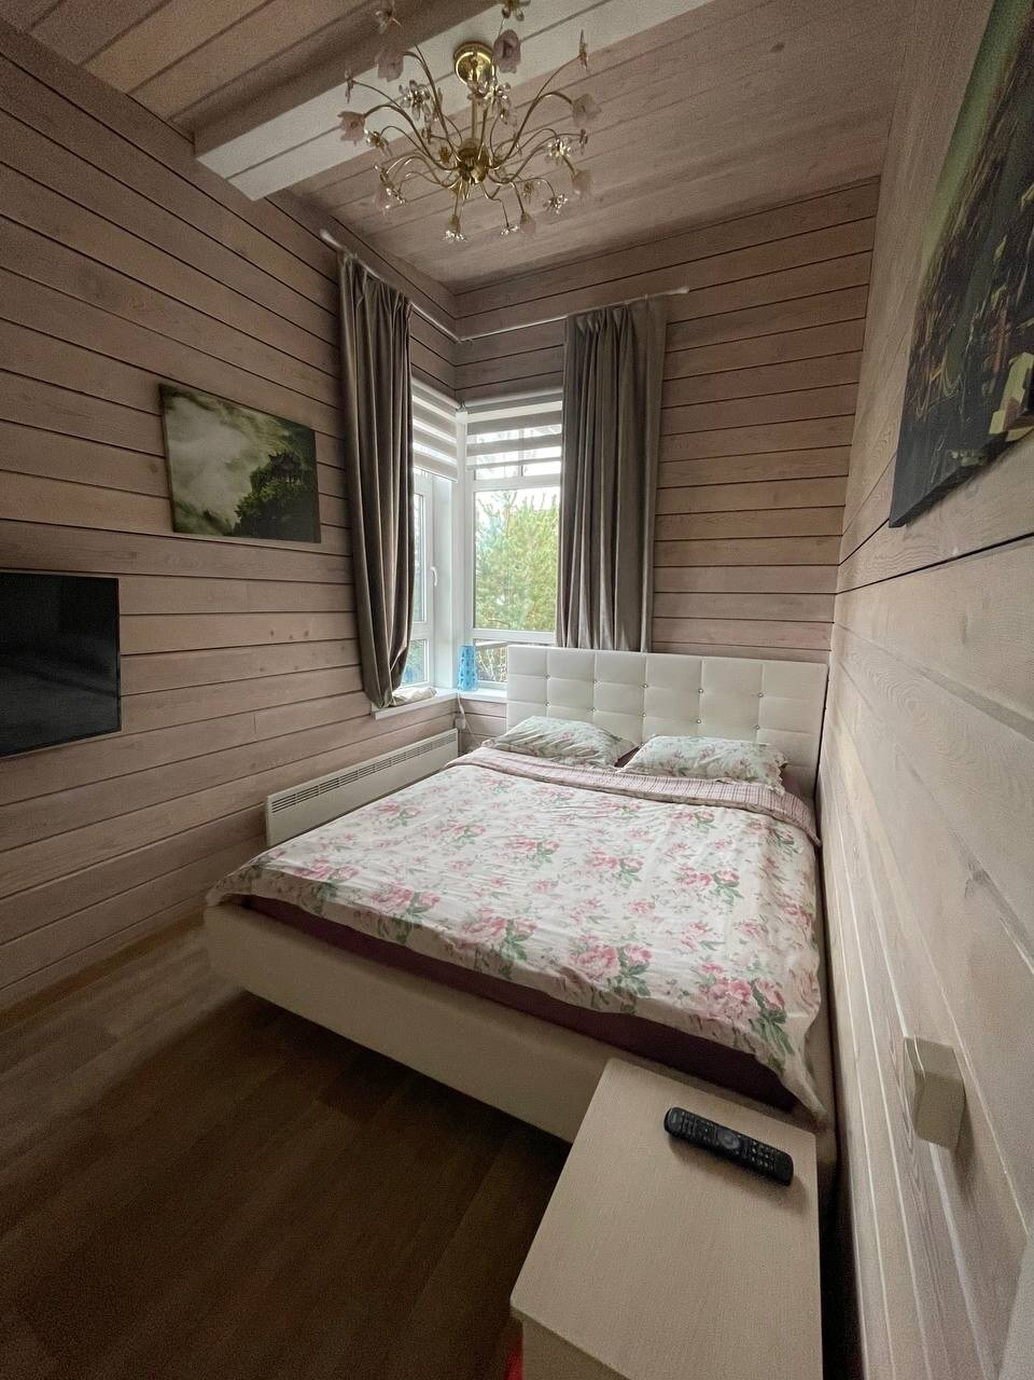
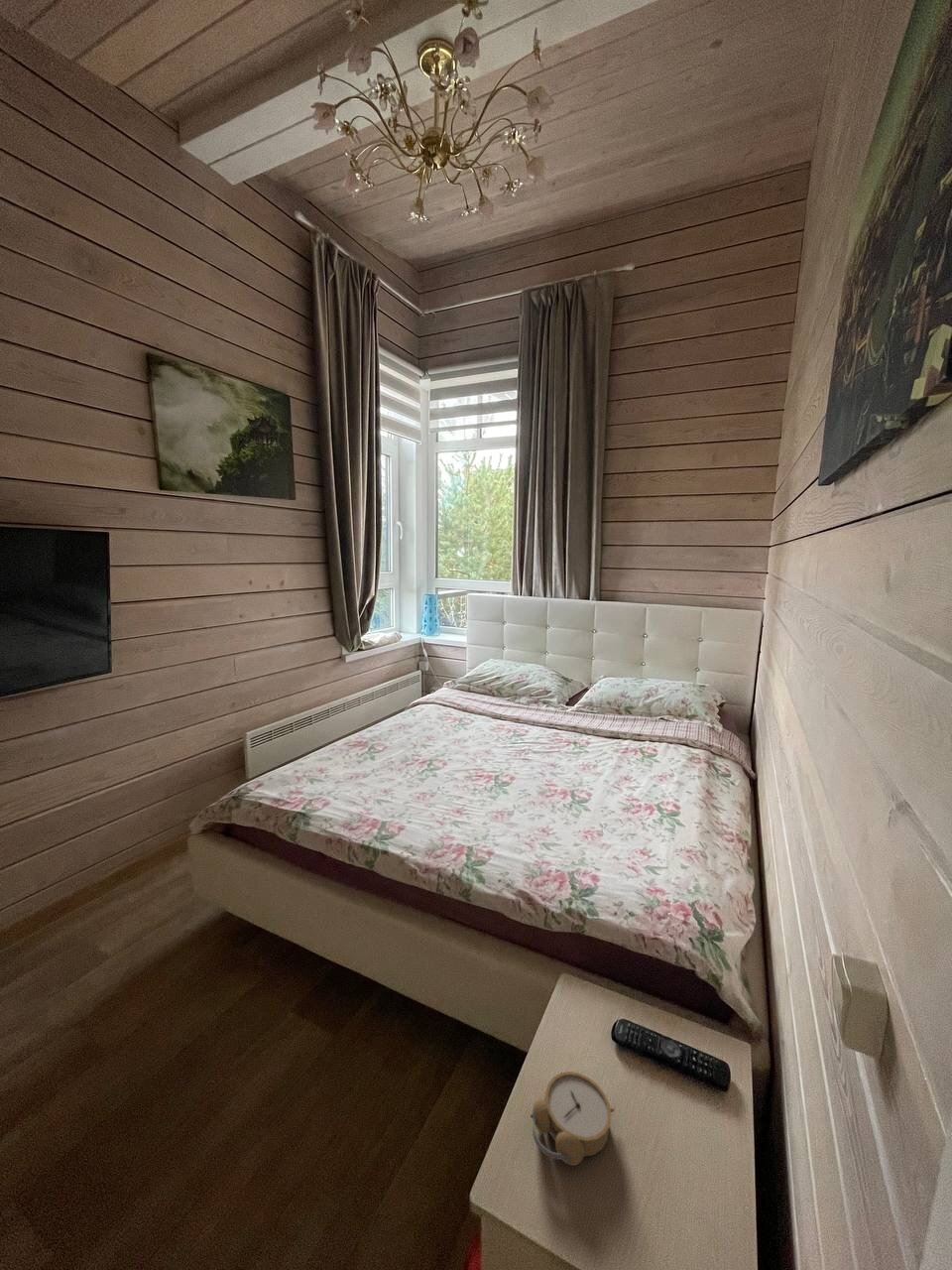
+ alarm clock (570, 1116)
